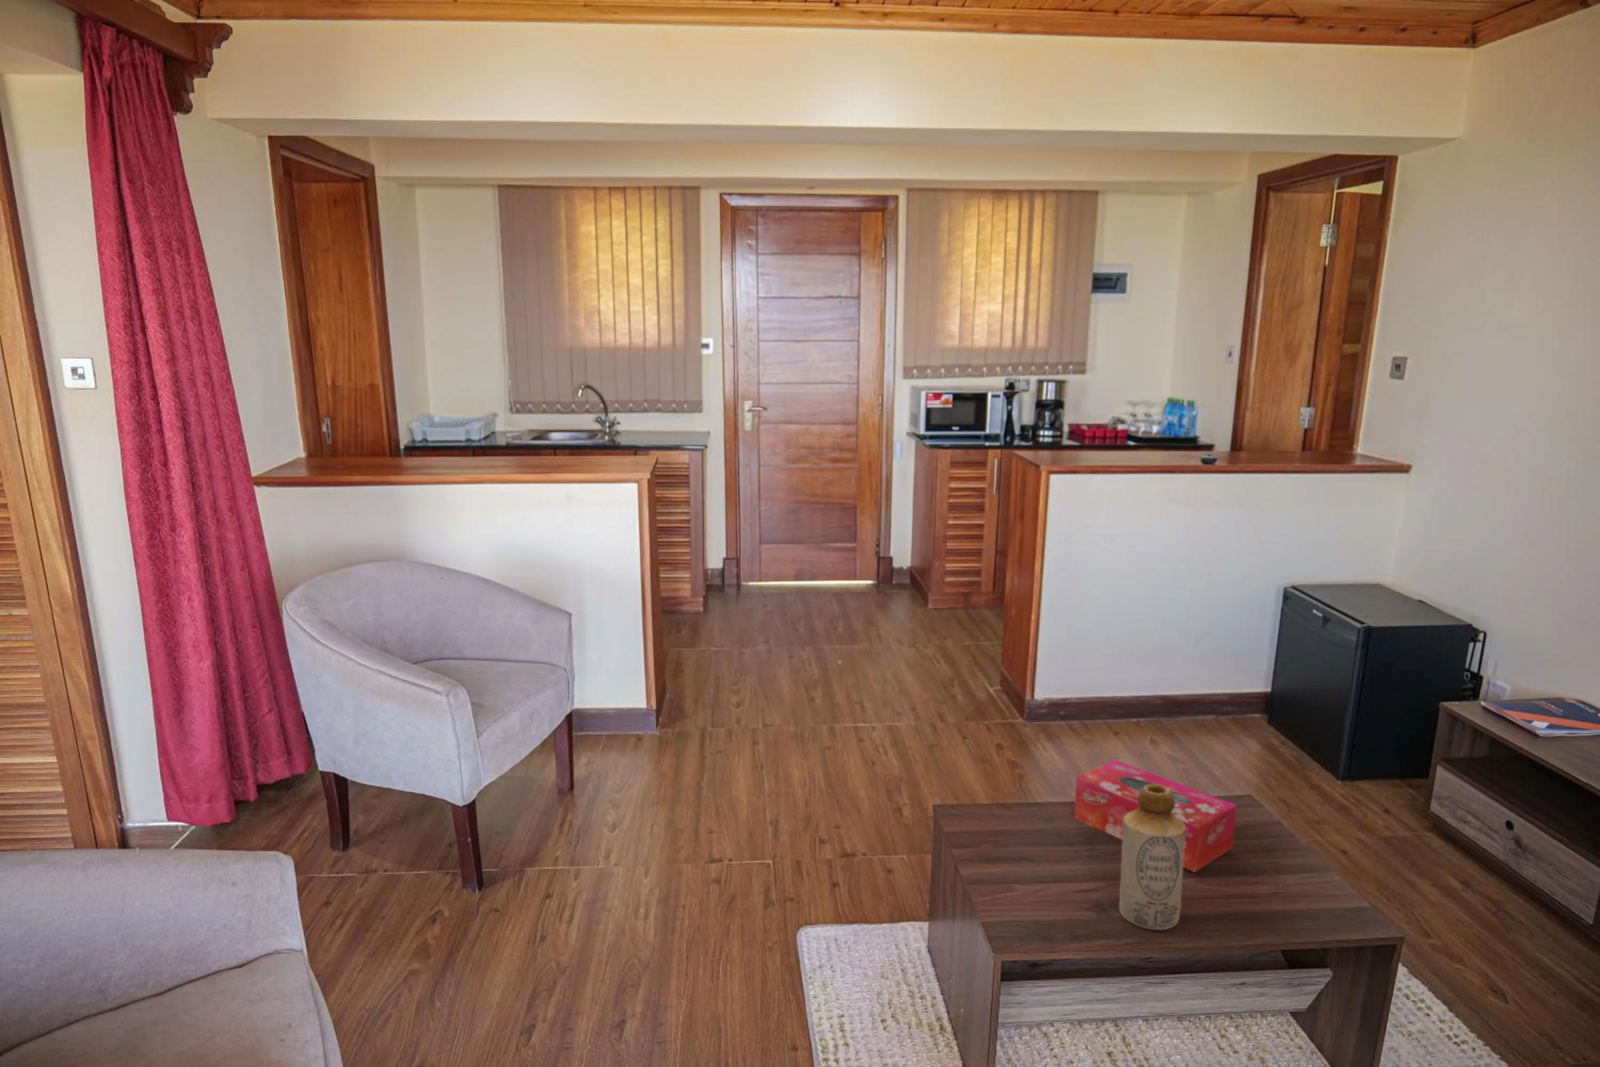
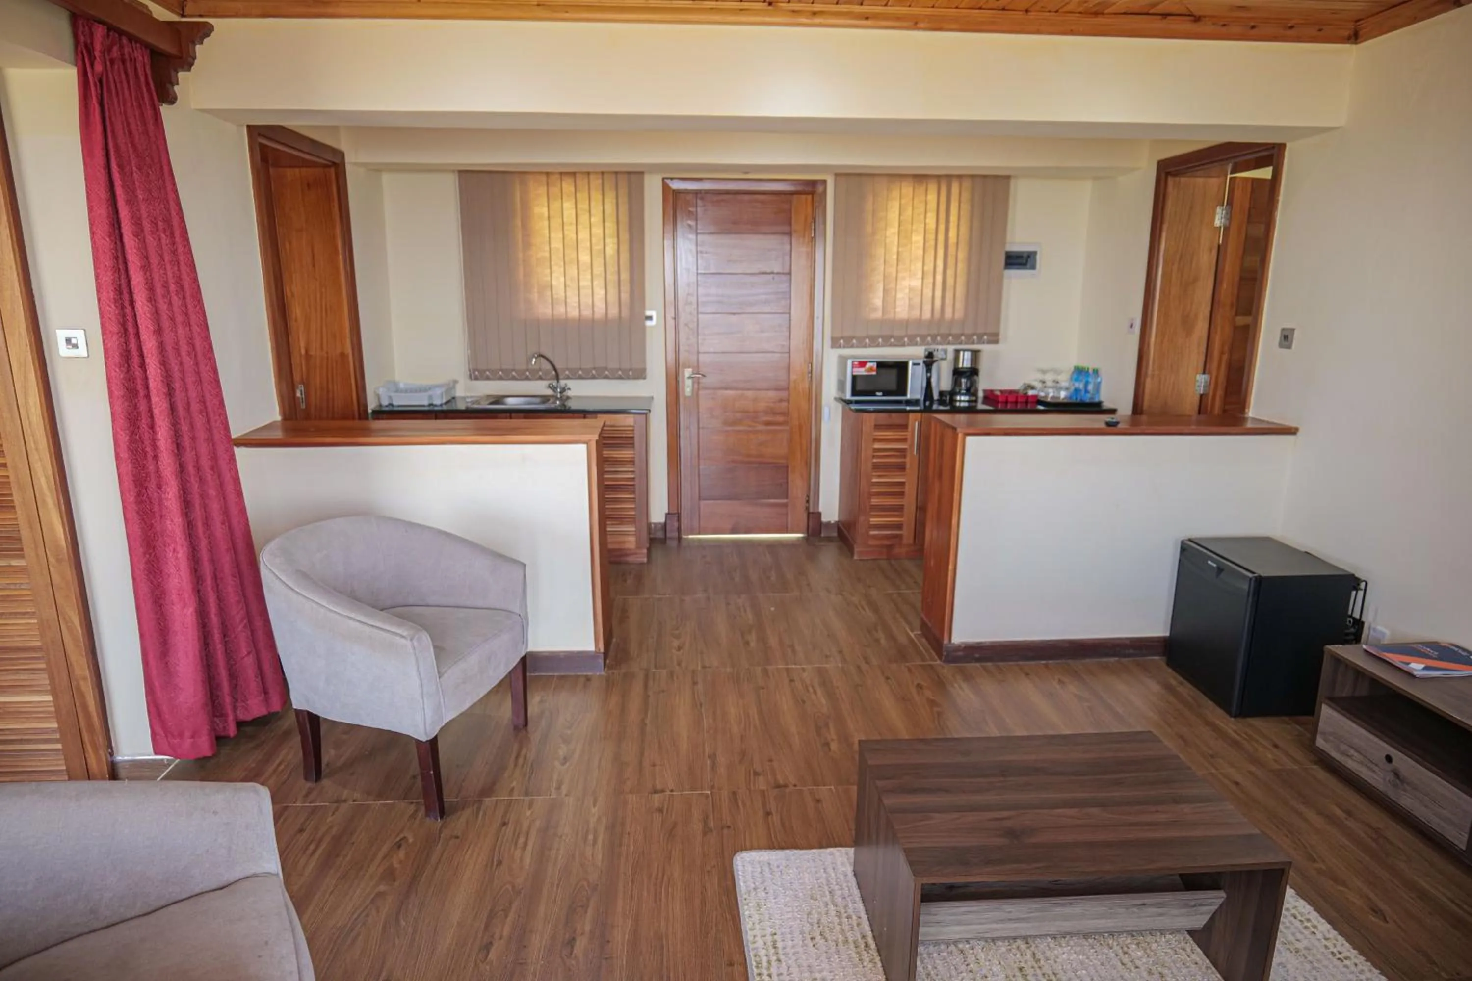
- bottle (1152, 851)
- tissue box (1139, 806)
